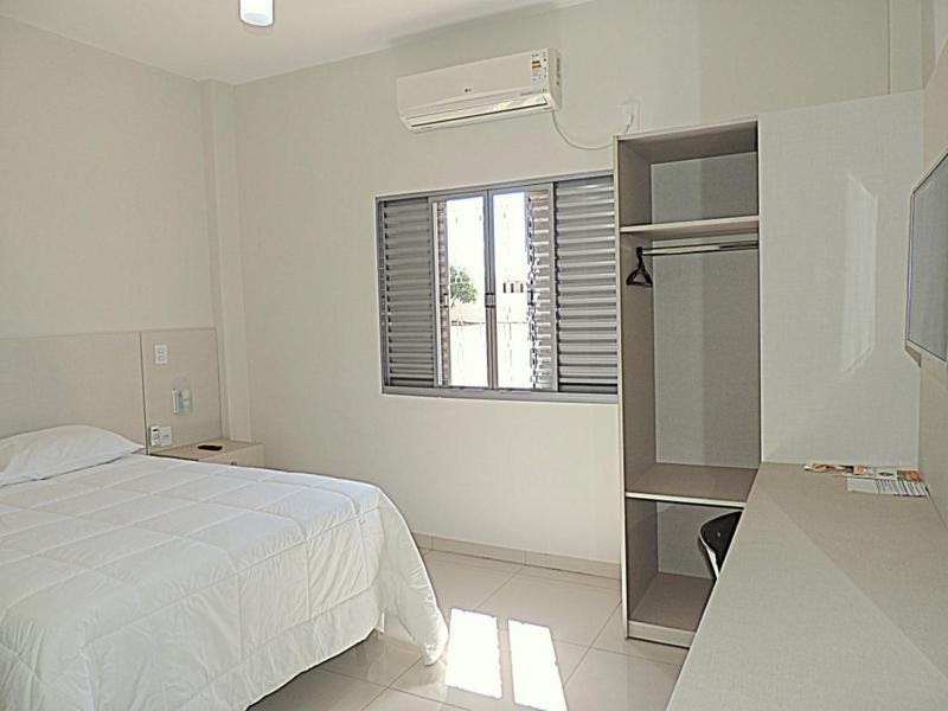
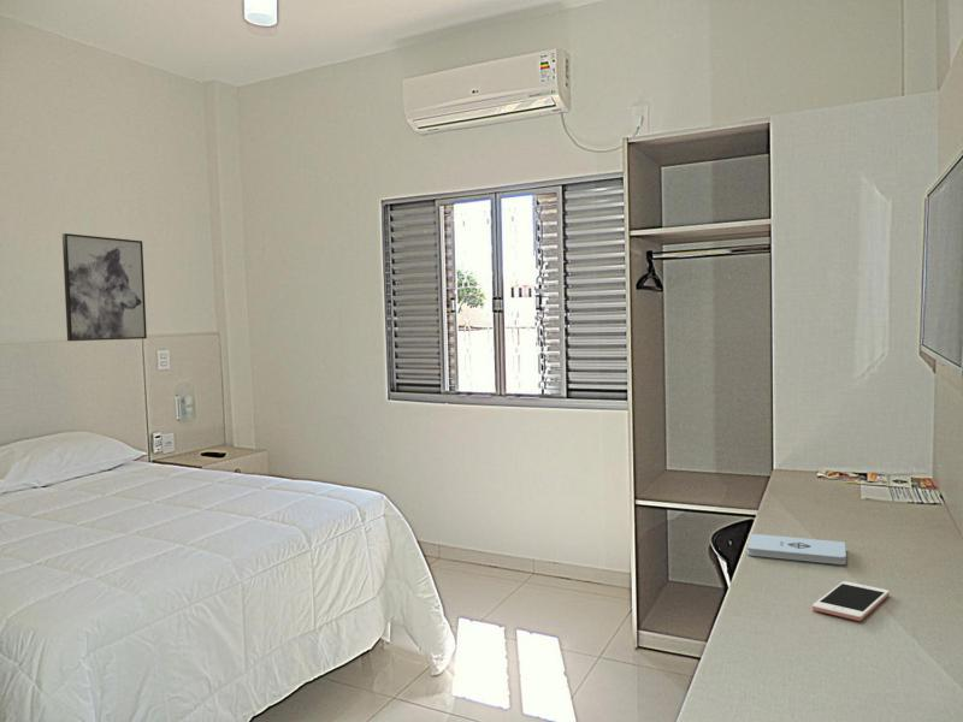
+ cell phone (851, 599)
+ notepad (796, 548)
+ wall art (106, 288)
